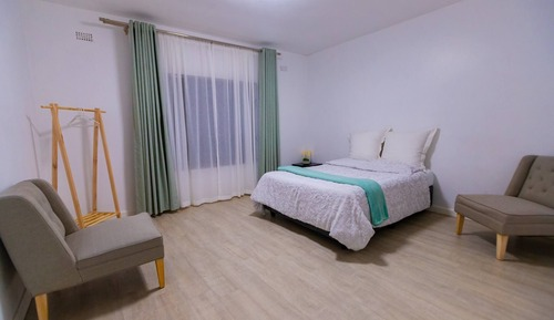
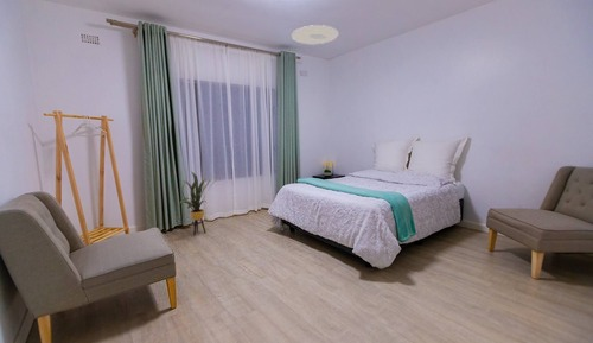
+ ceiling light (314, 33)
+ house plant (198, 203)
